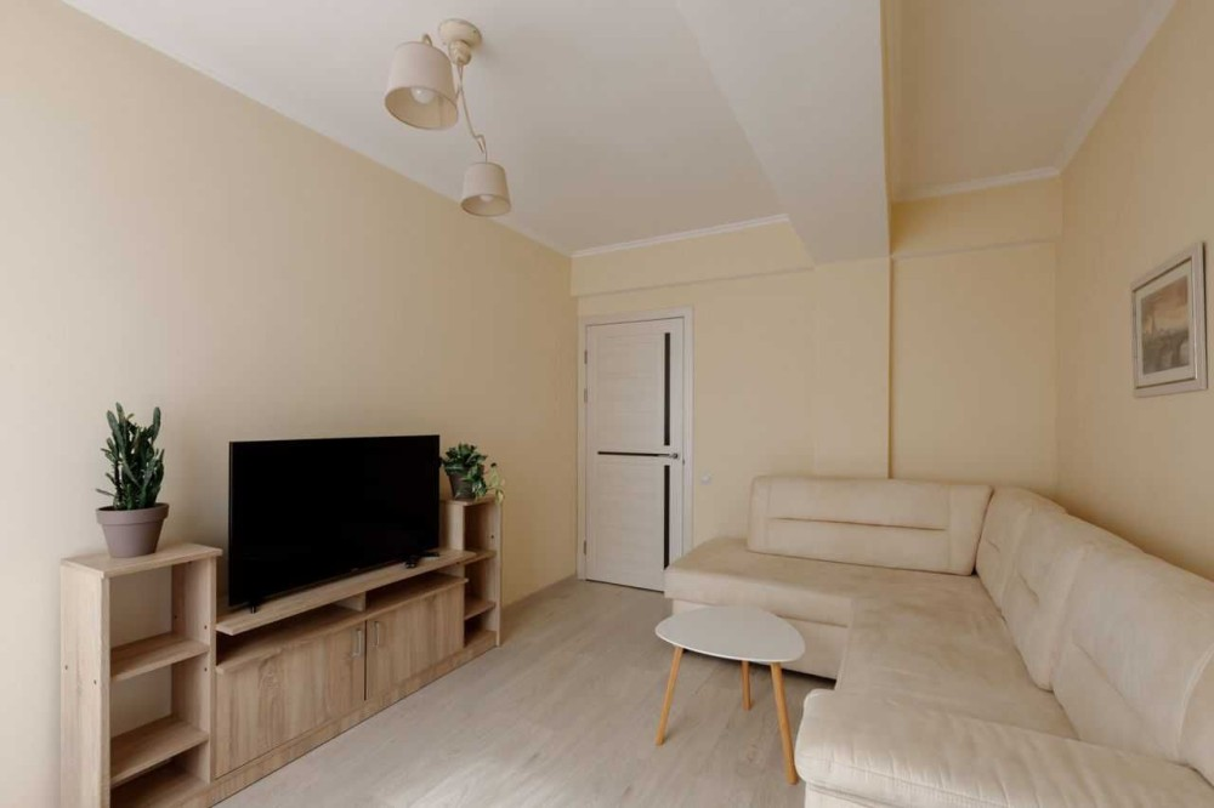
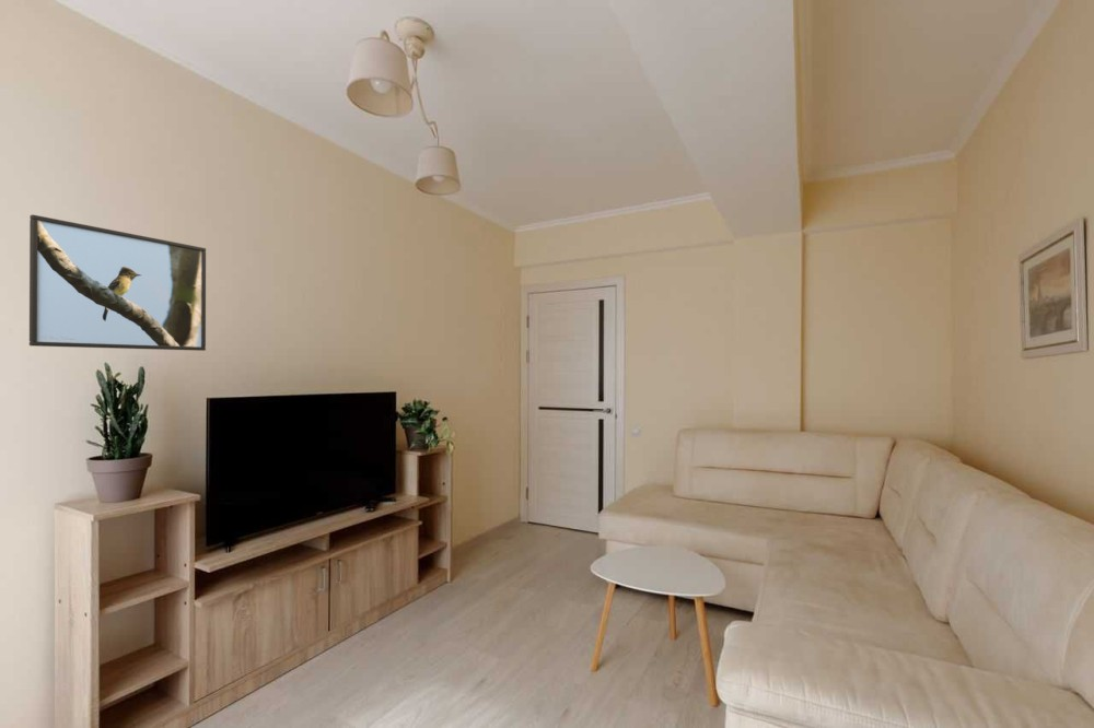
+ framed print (128, 291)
